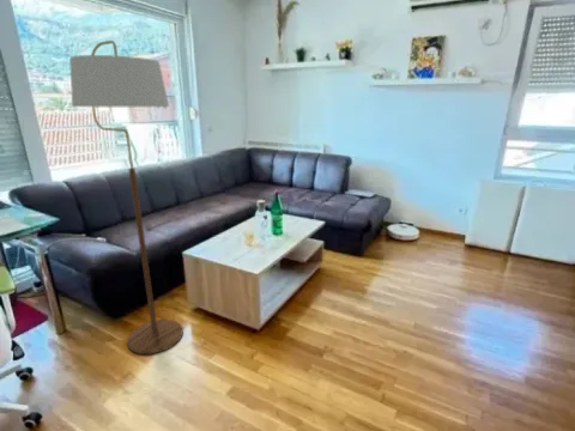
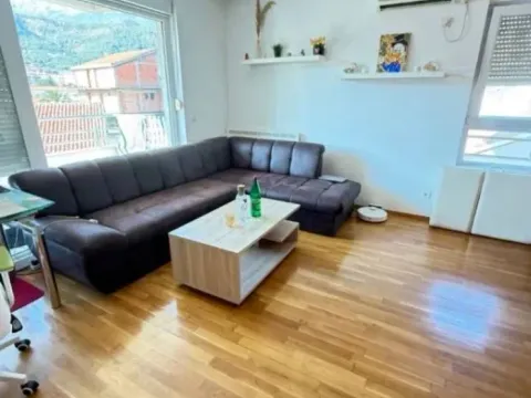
- floor lamp (134, 207)
